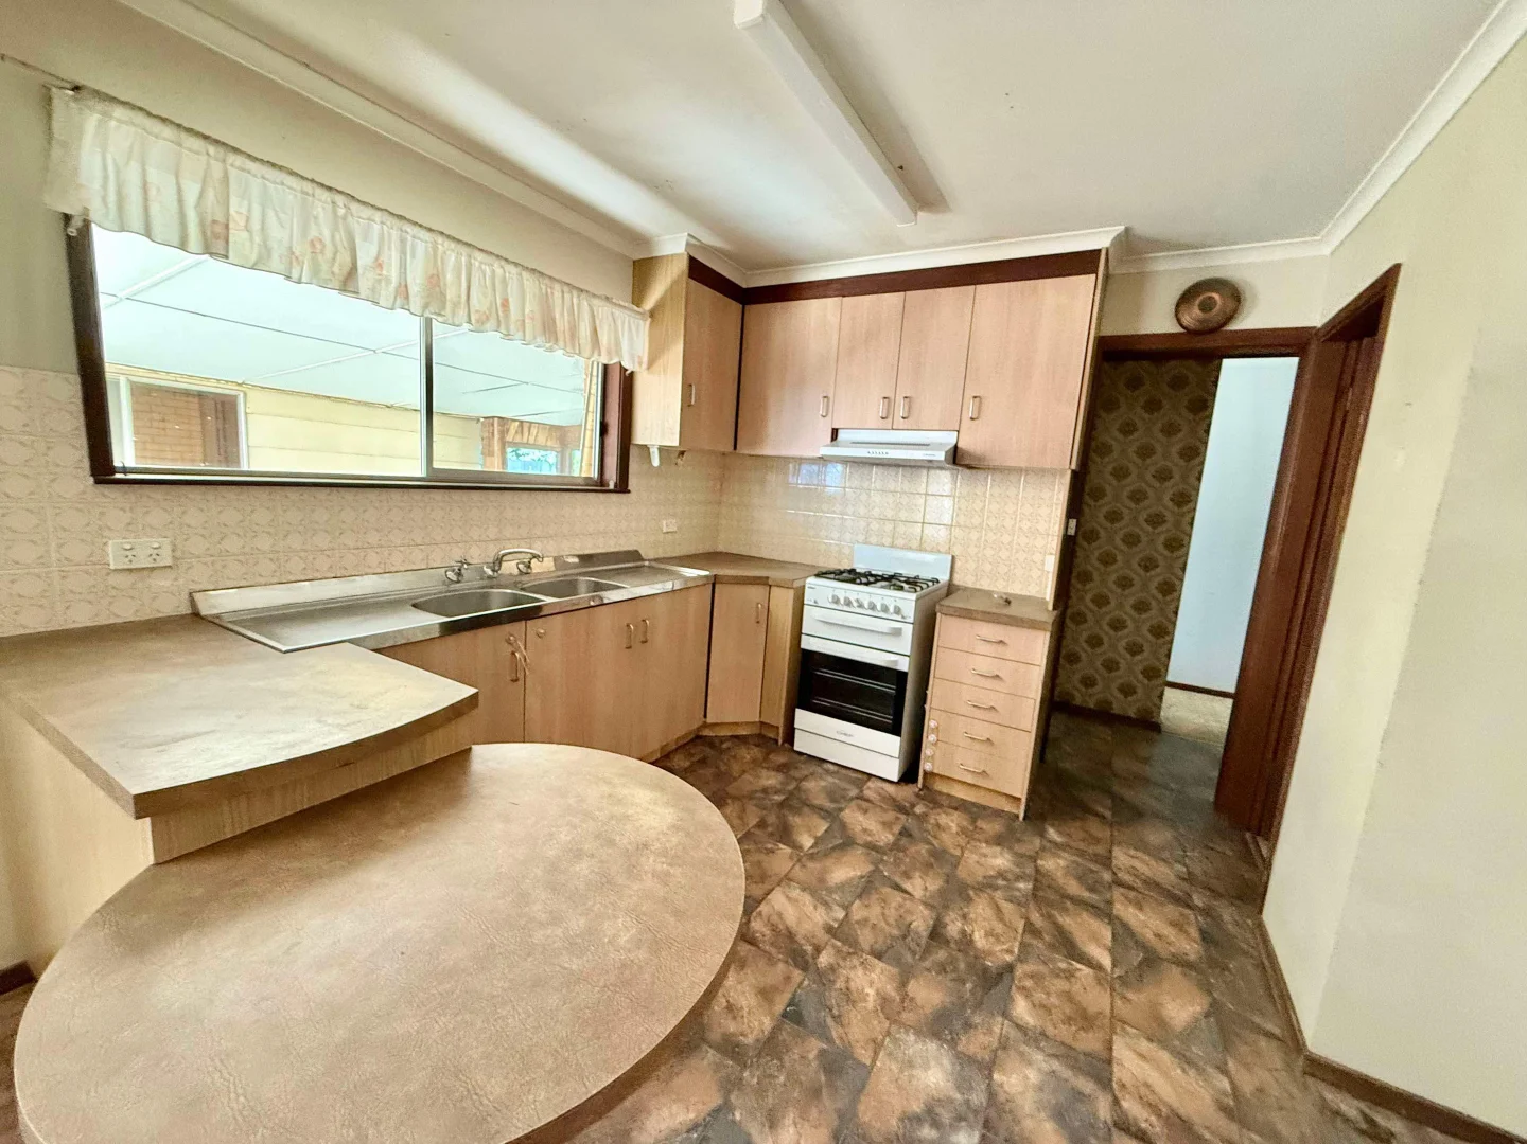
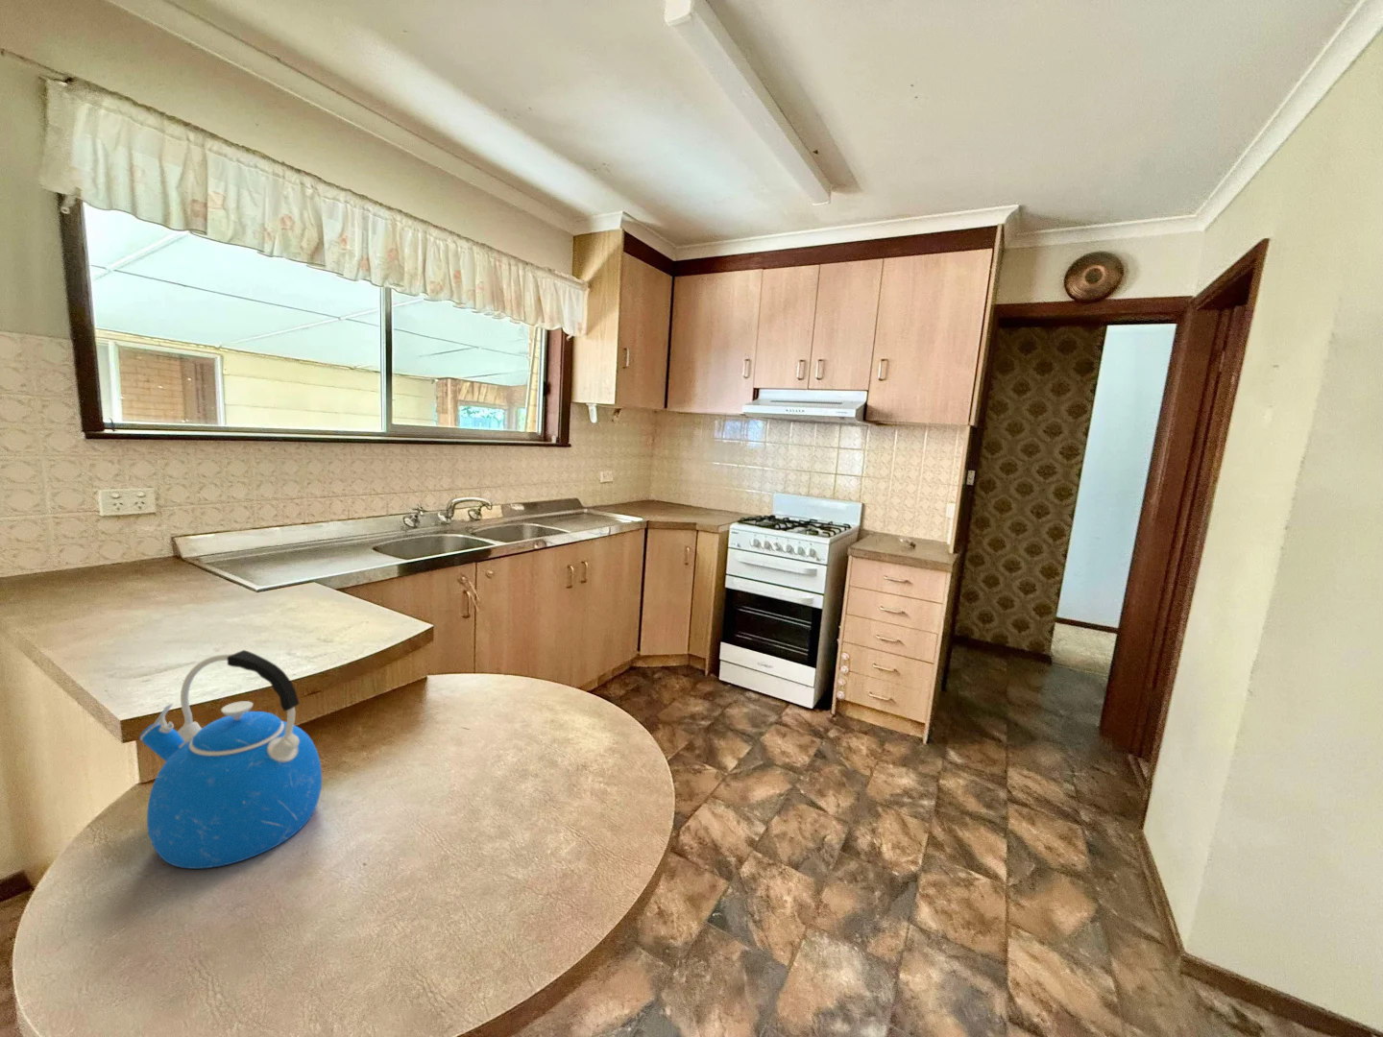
+ kettle (223, 739)
